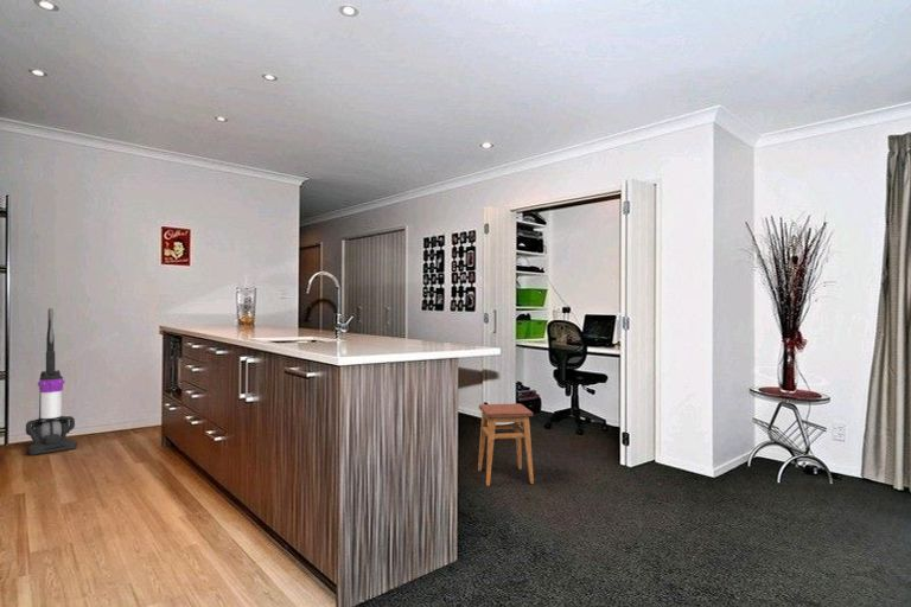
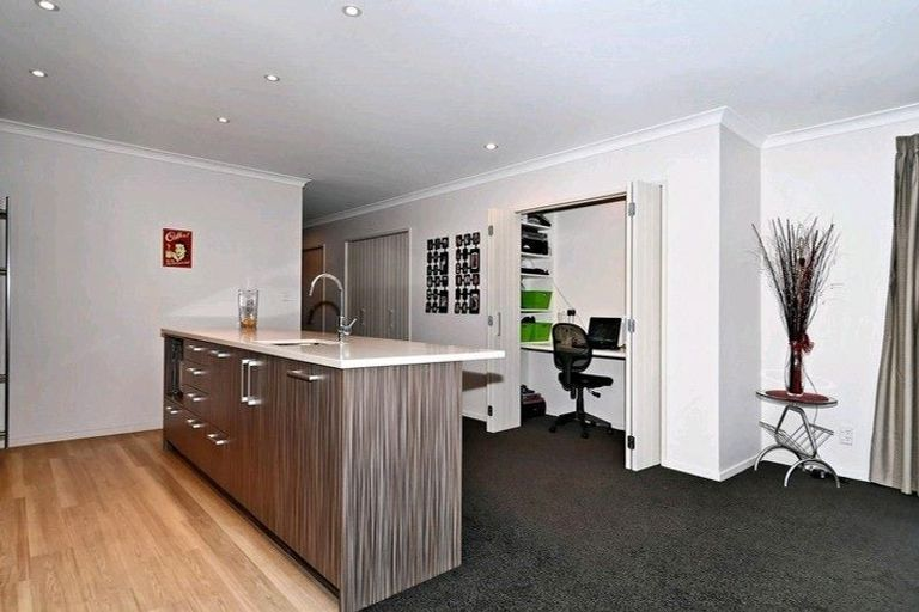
- vacuum cleaner (51, 377)
- stool (504, 437)
